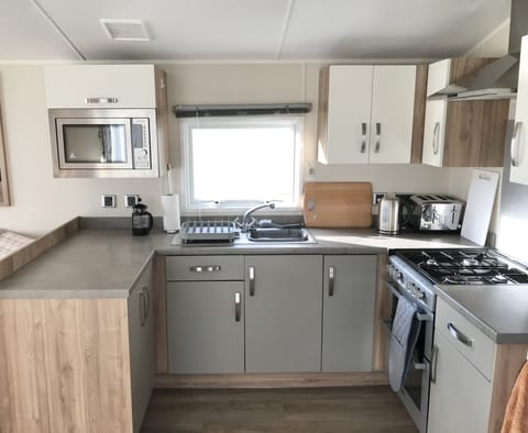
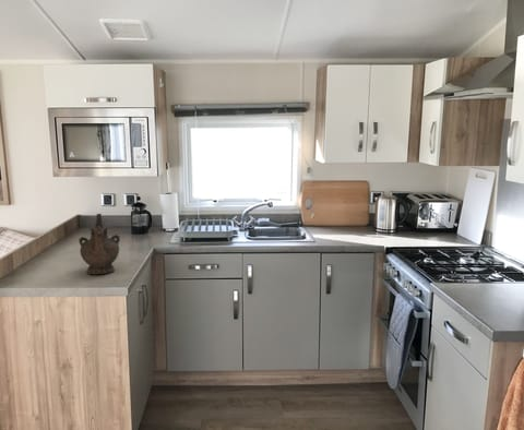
+ ceremonial vessel (99, 242)
